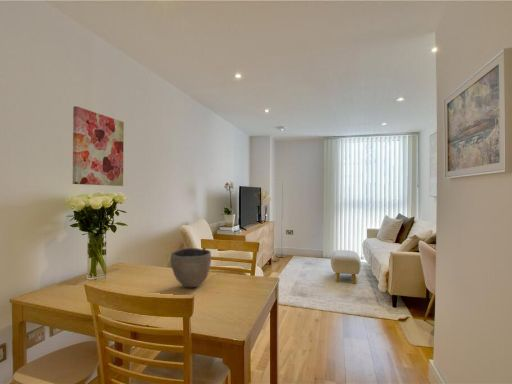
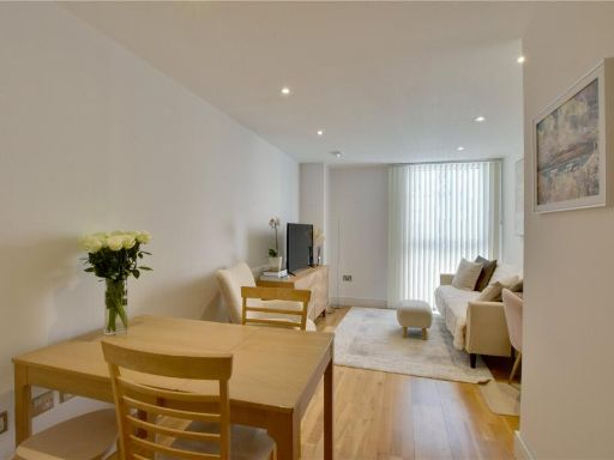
- bowl (191, 268)
- wall art (100, 150)
